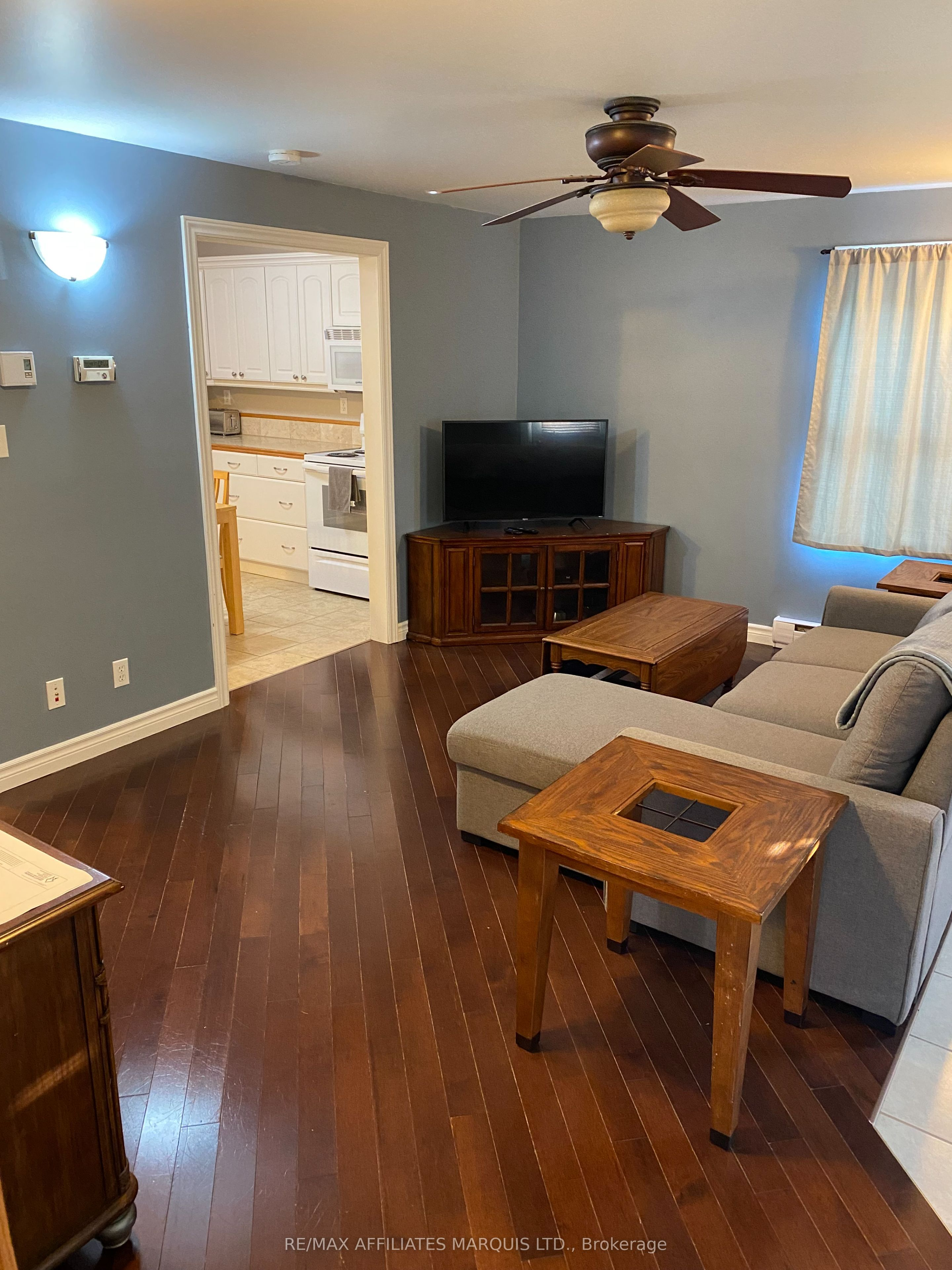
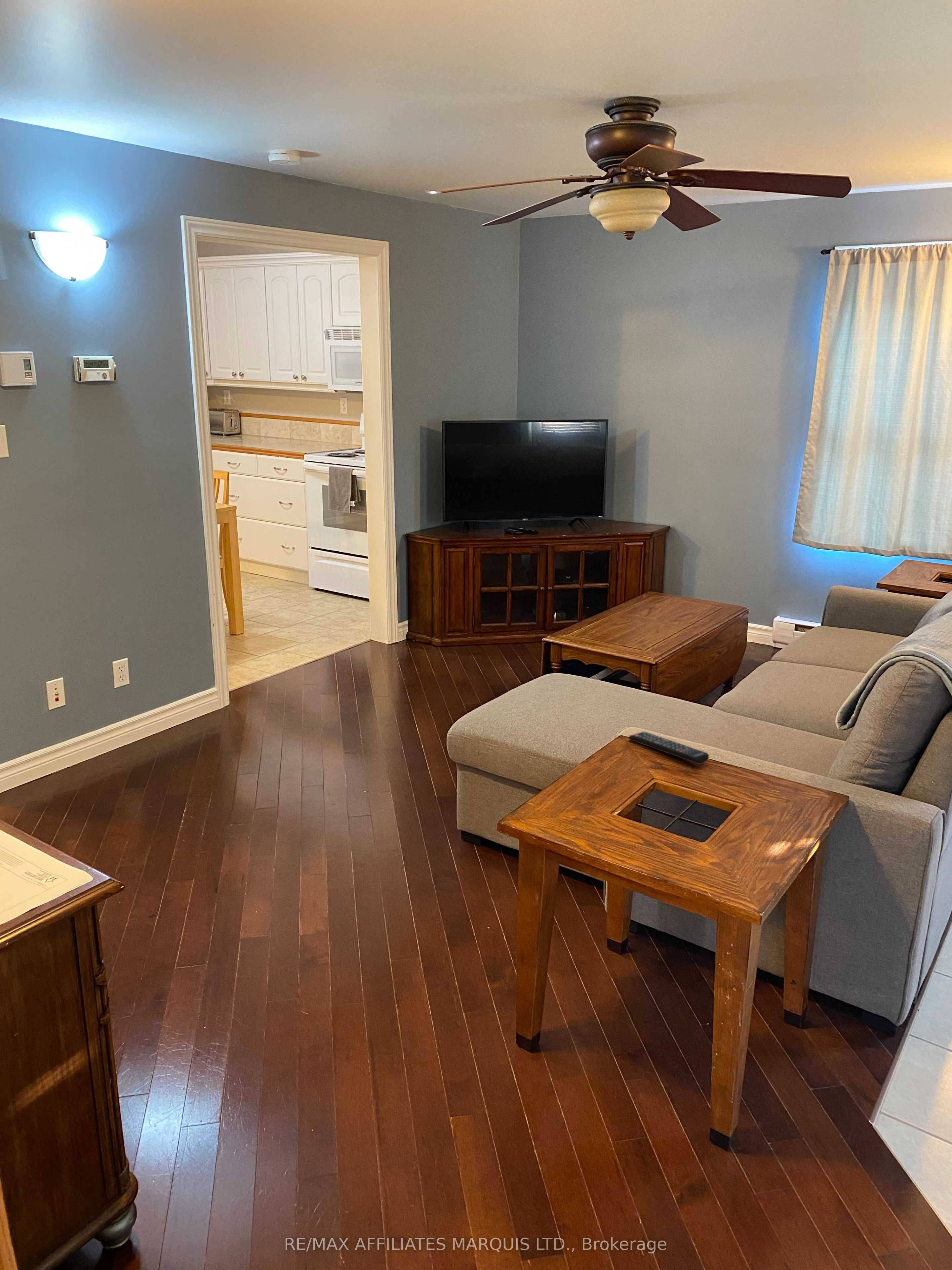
+ remote control (667, 747)
